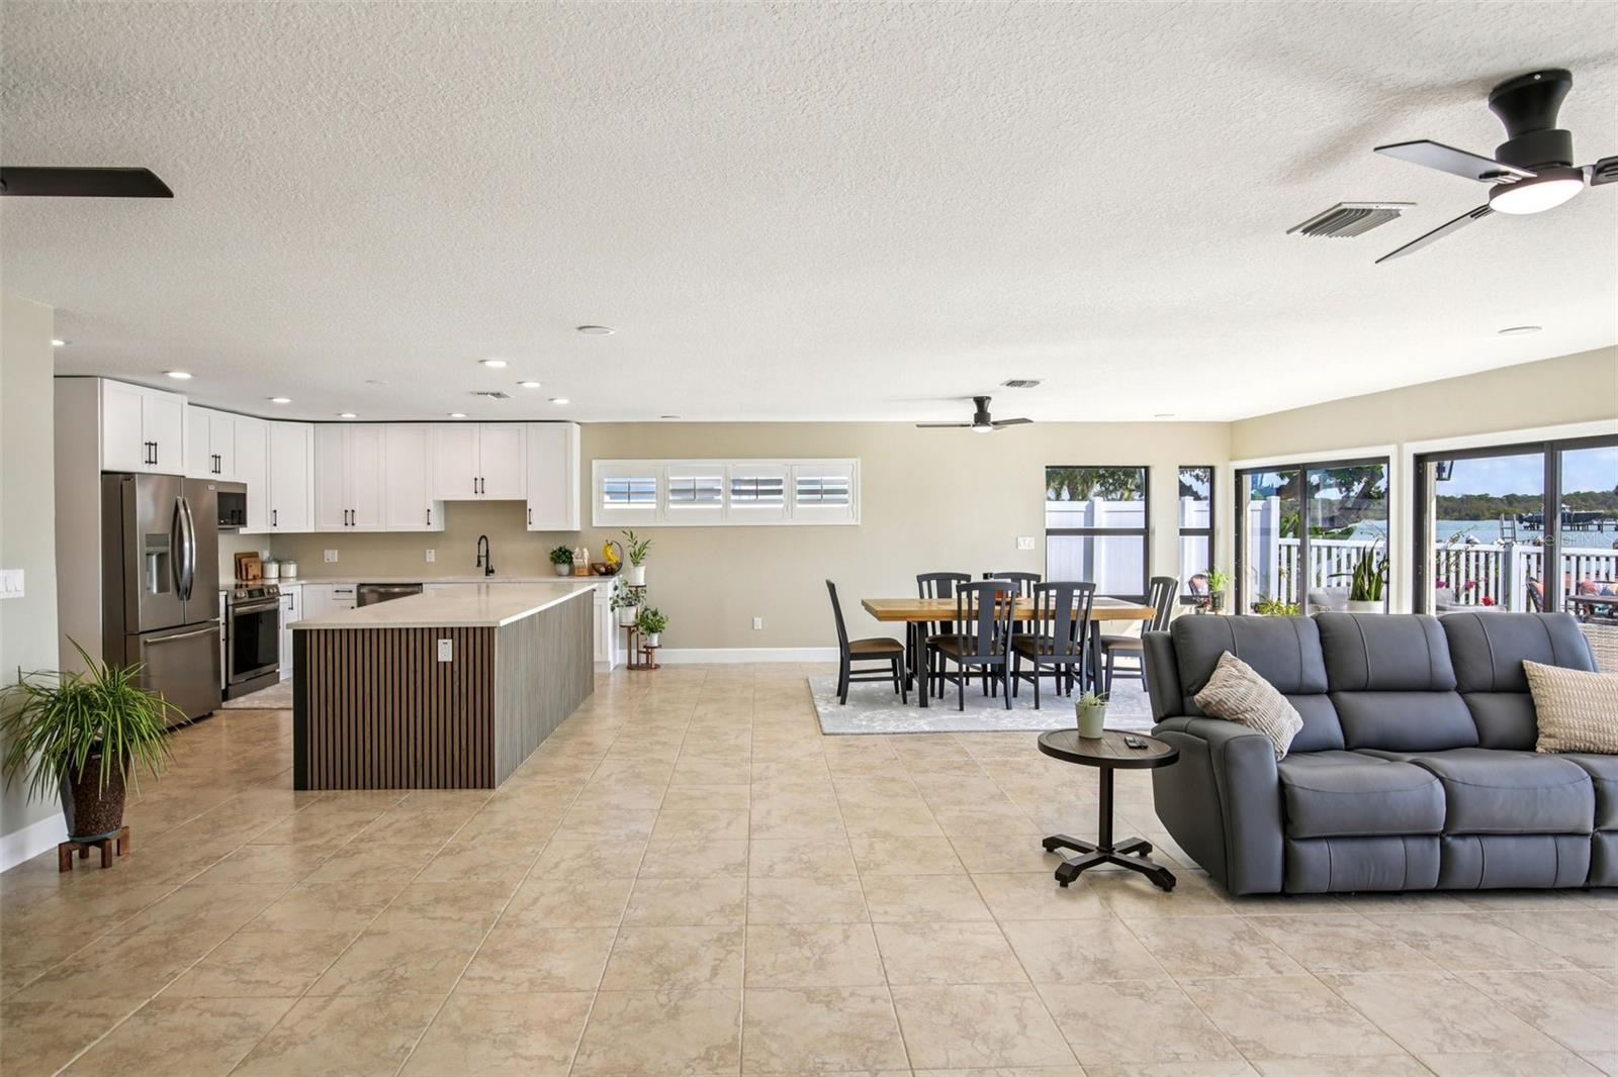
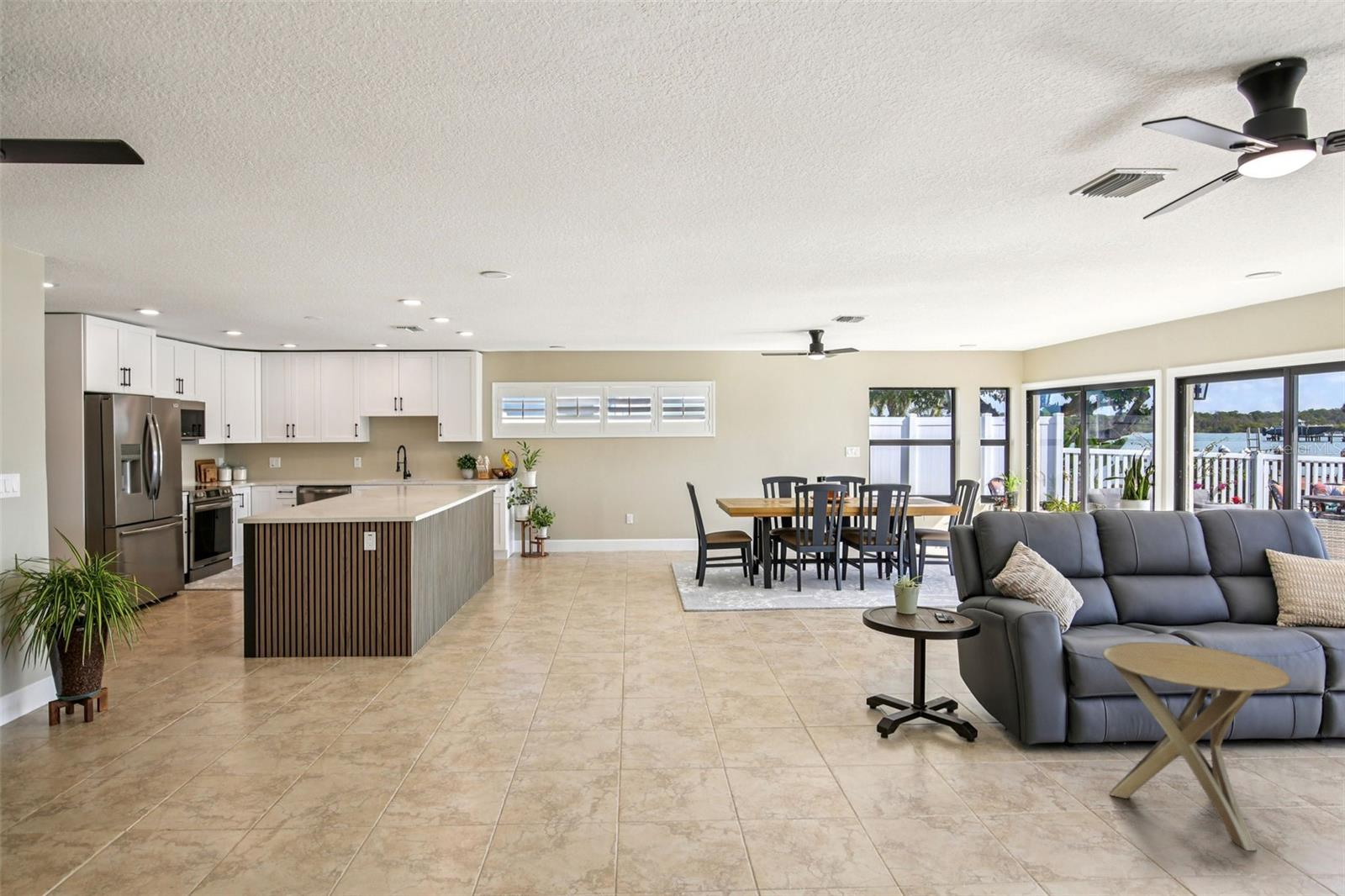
+ side table (1189, 735)
